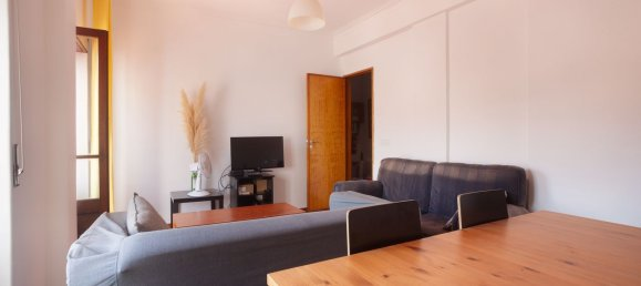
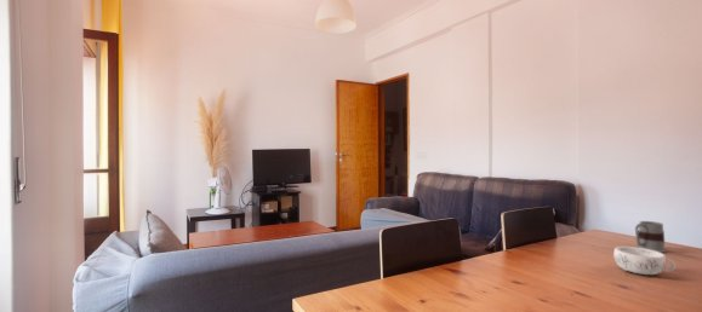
+ mug (647, 236)
+ decorative bowl (643, 261)
